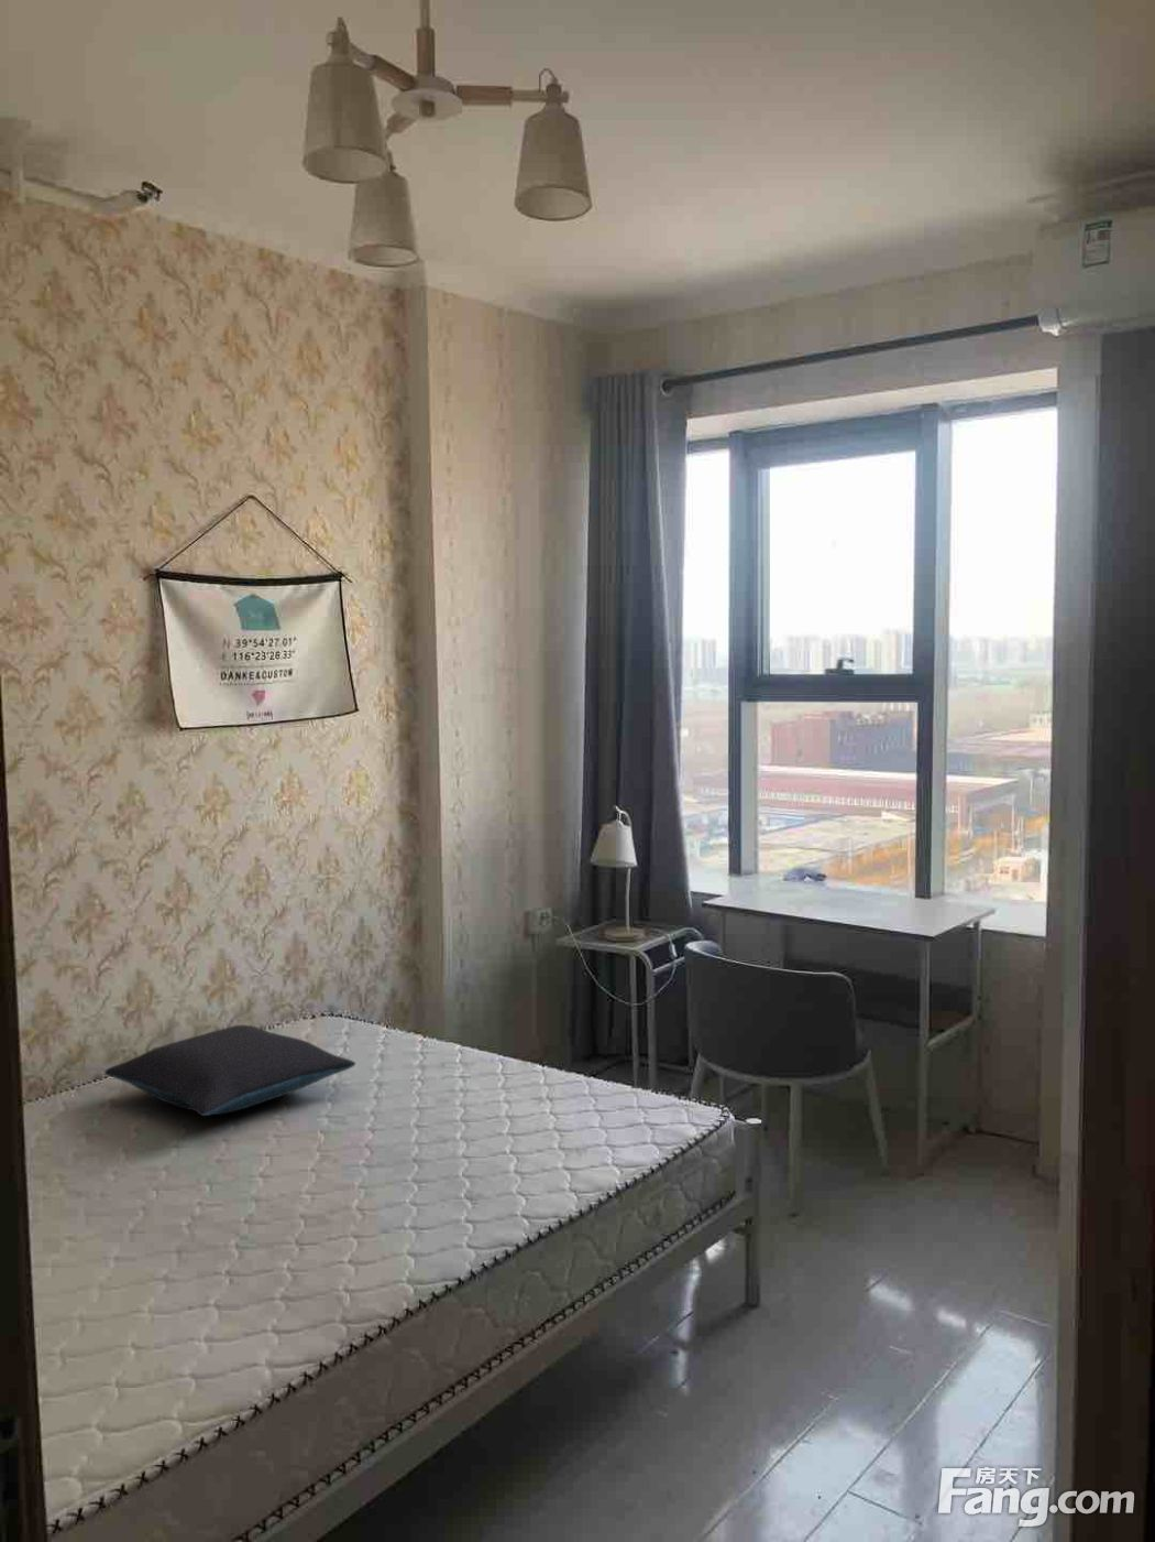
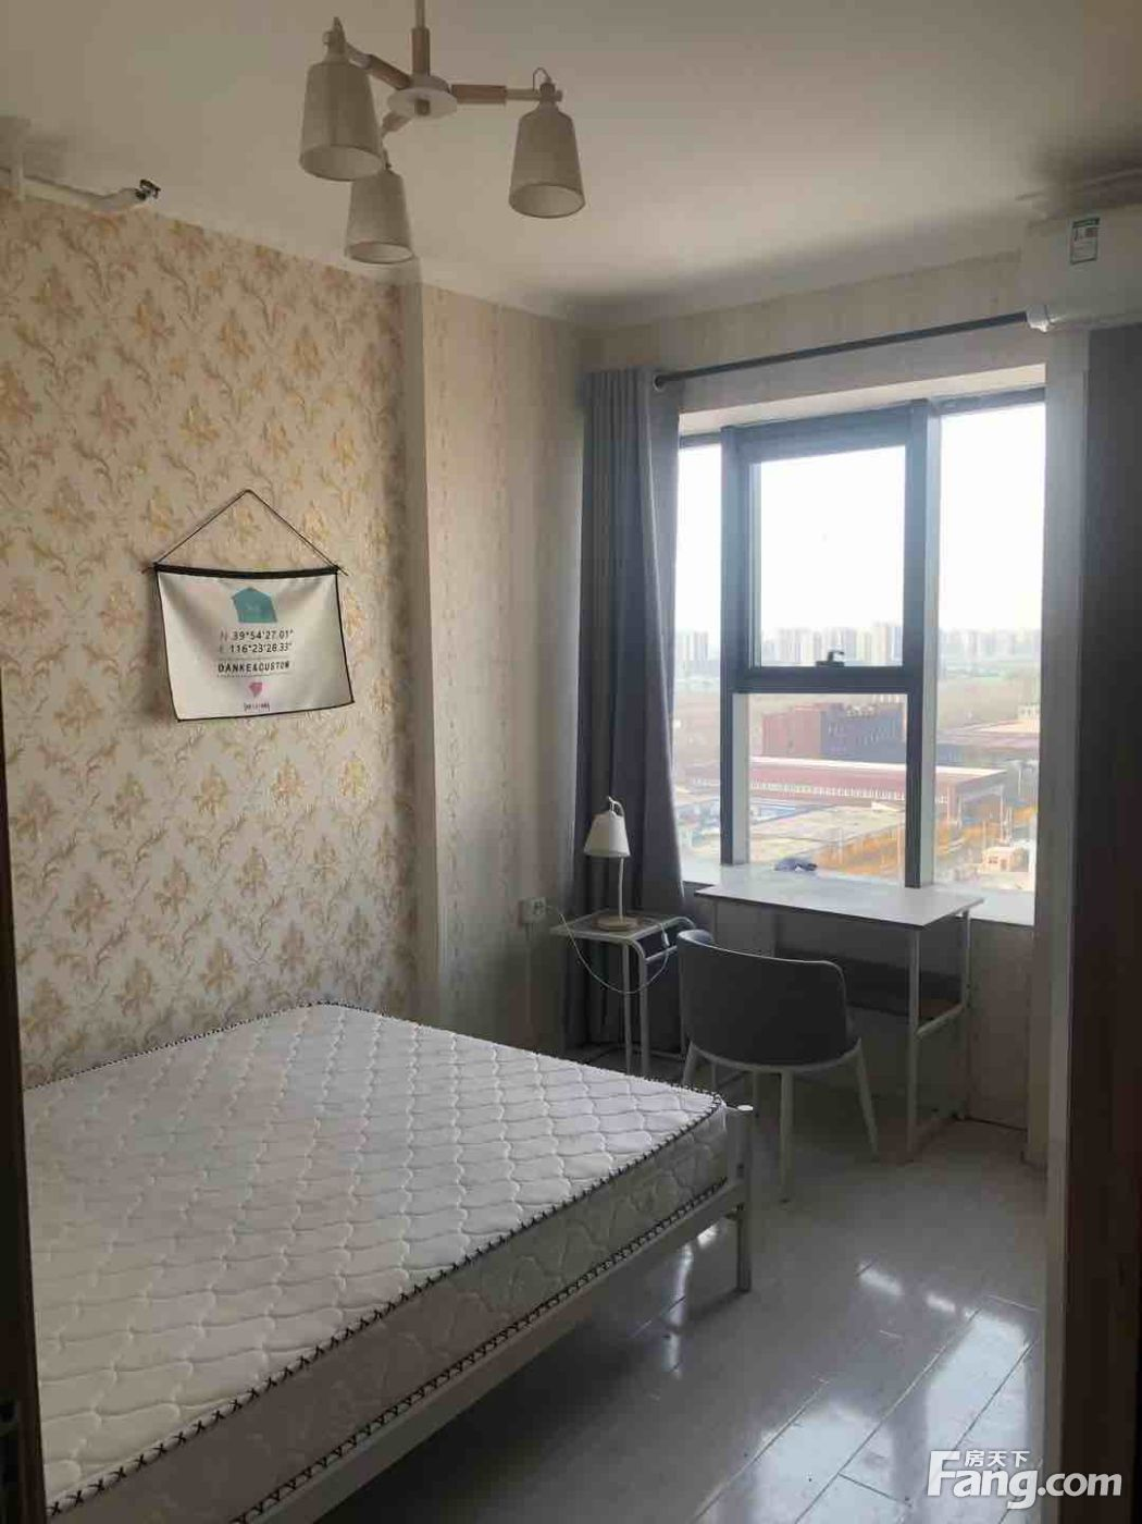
- pillow (228, 1068)
